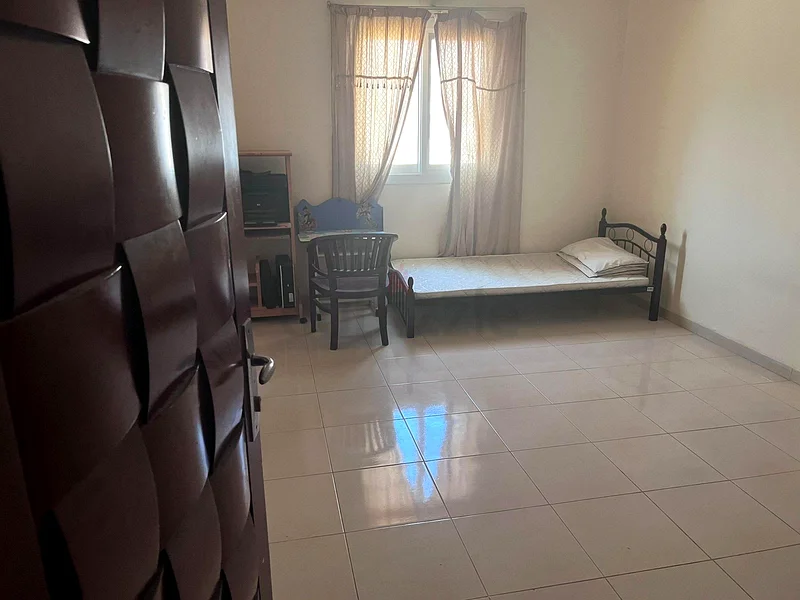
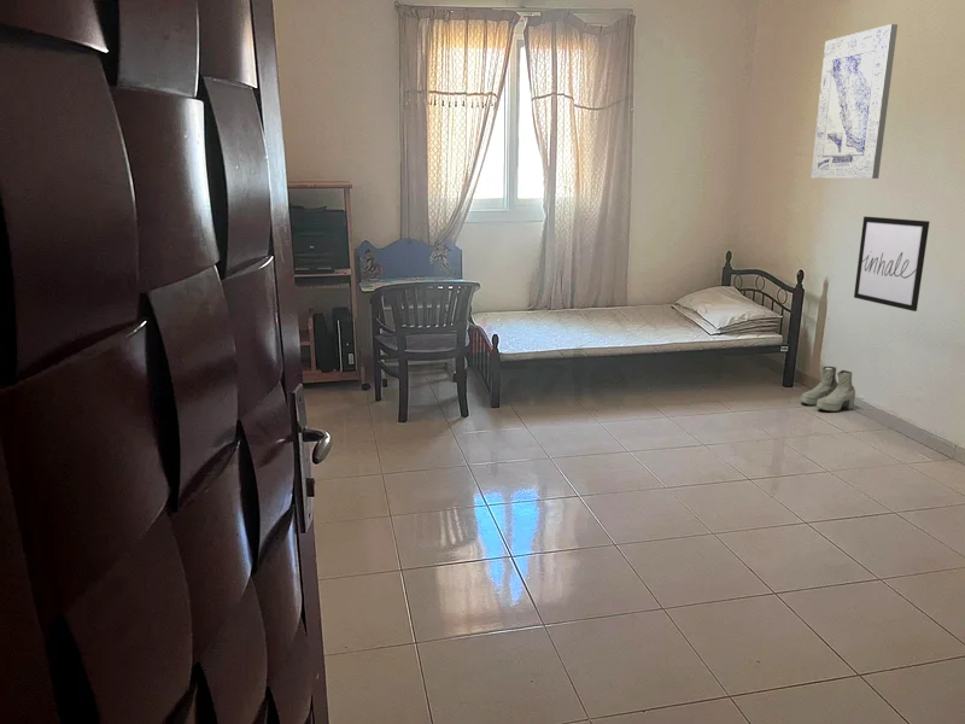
+ boots (829, 387)
+ wall art (889, 262)
+ wall art (850, 107)
